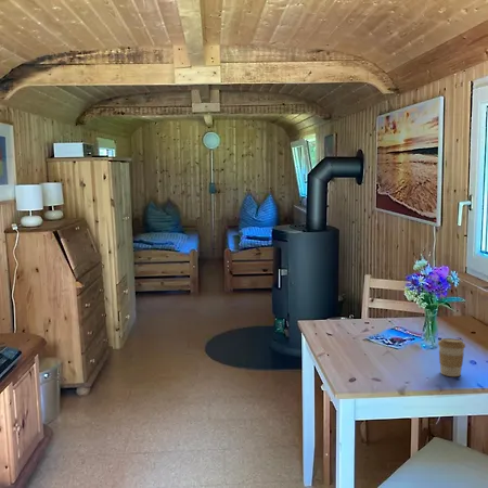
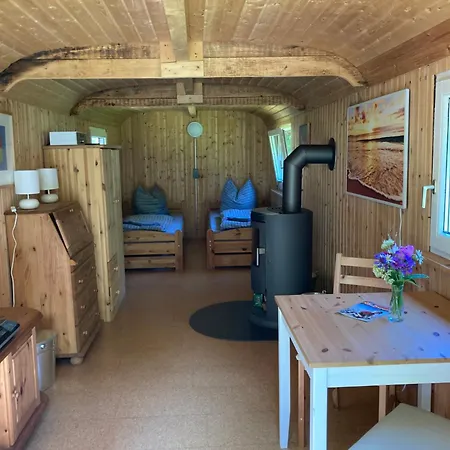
- coffee cup (451, 356)
